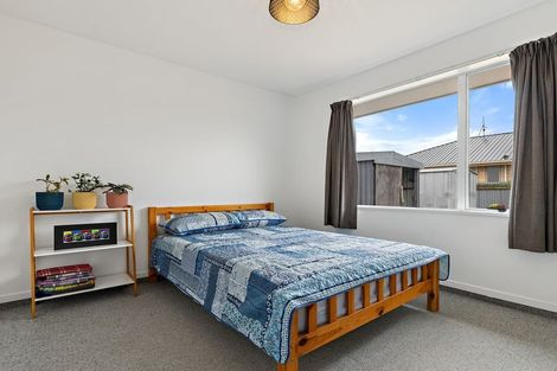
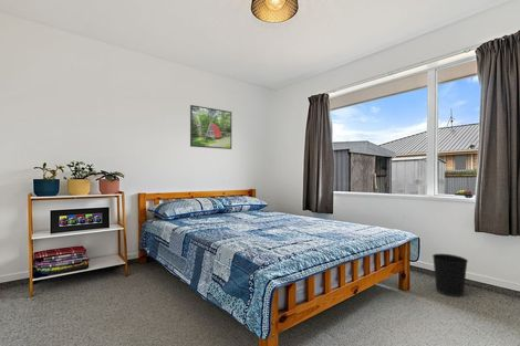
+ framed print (211, 128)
+ wastebasket (449, 274)
